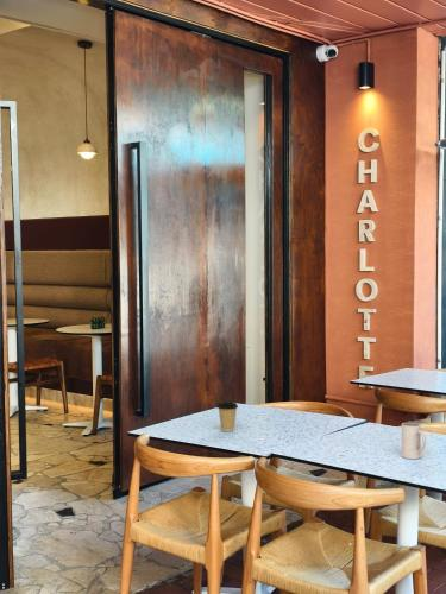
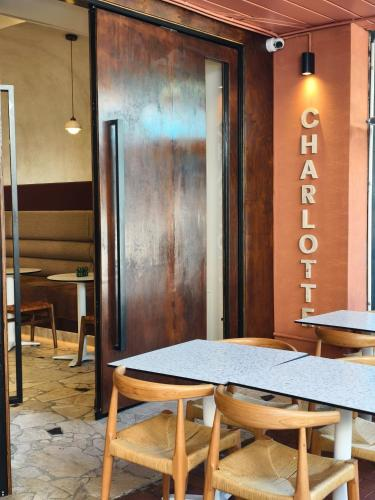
- mug (414, 441)
- coffee cup (227, 416)
